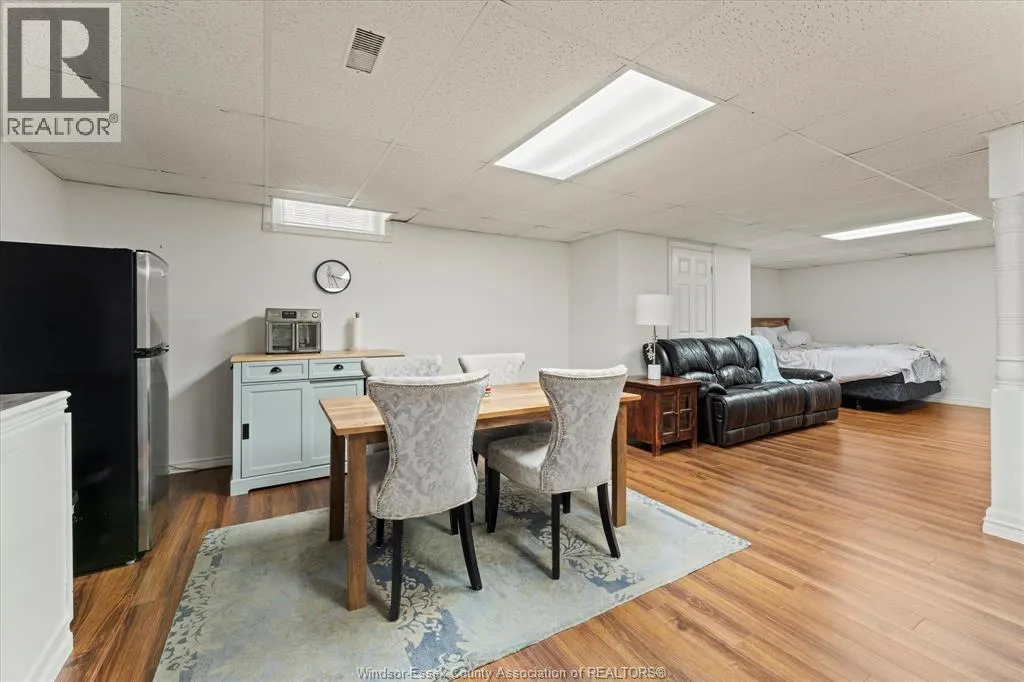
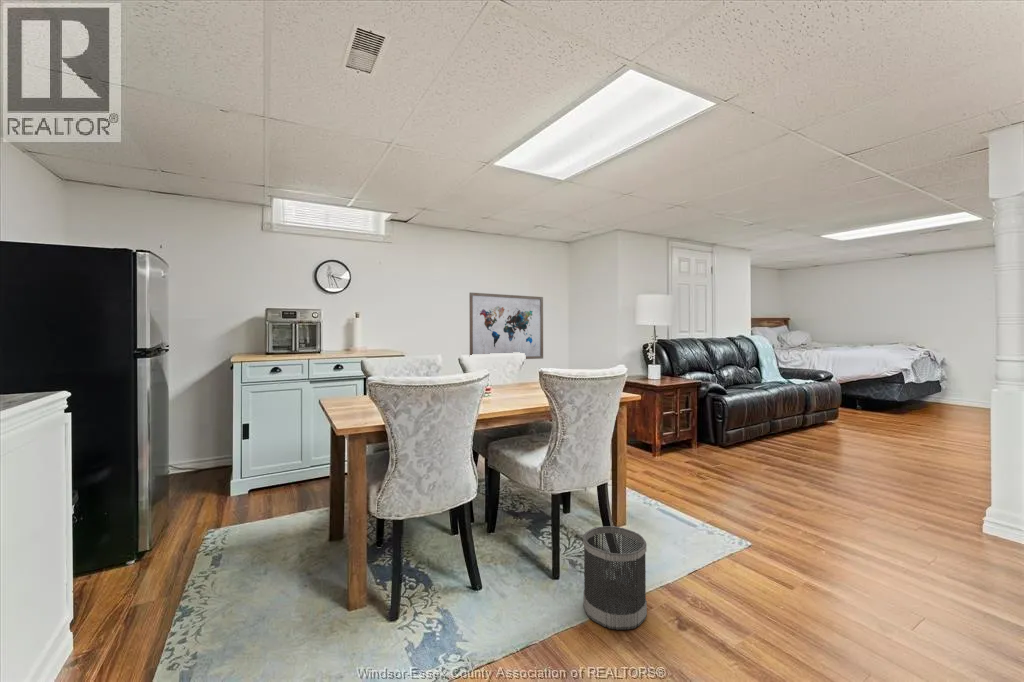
+ wastebasket (614, 574)
+ wall art (508, 327)
